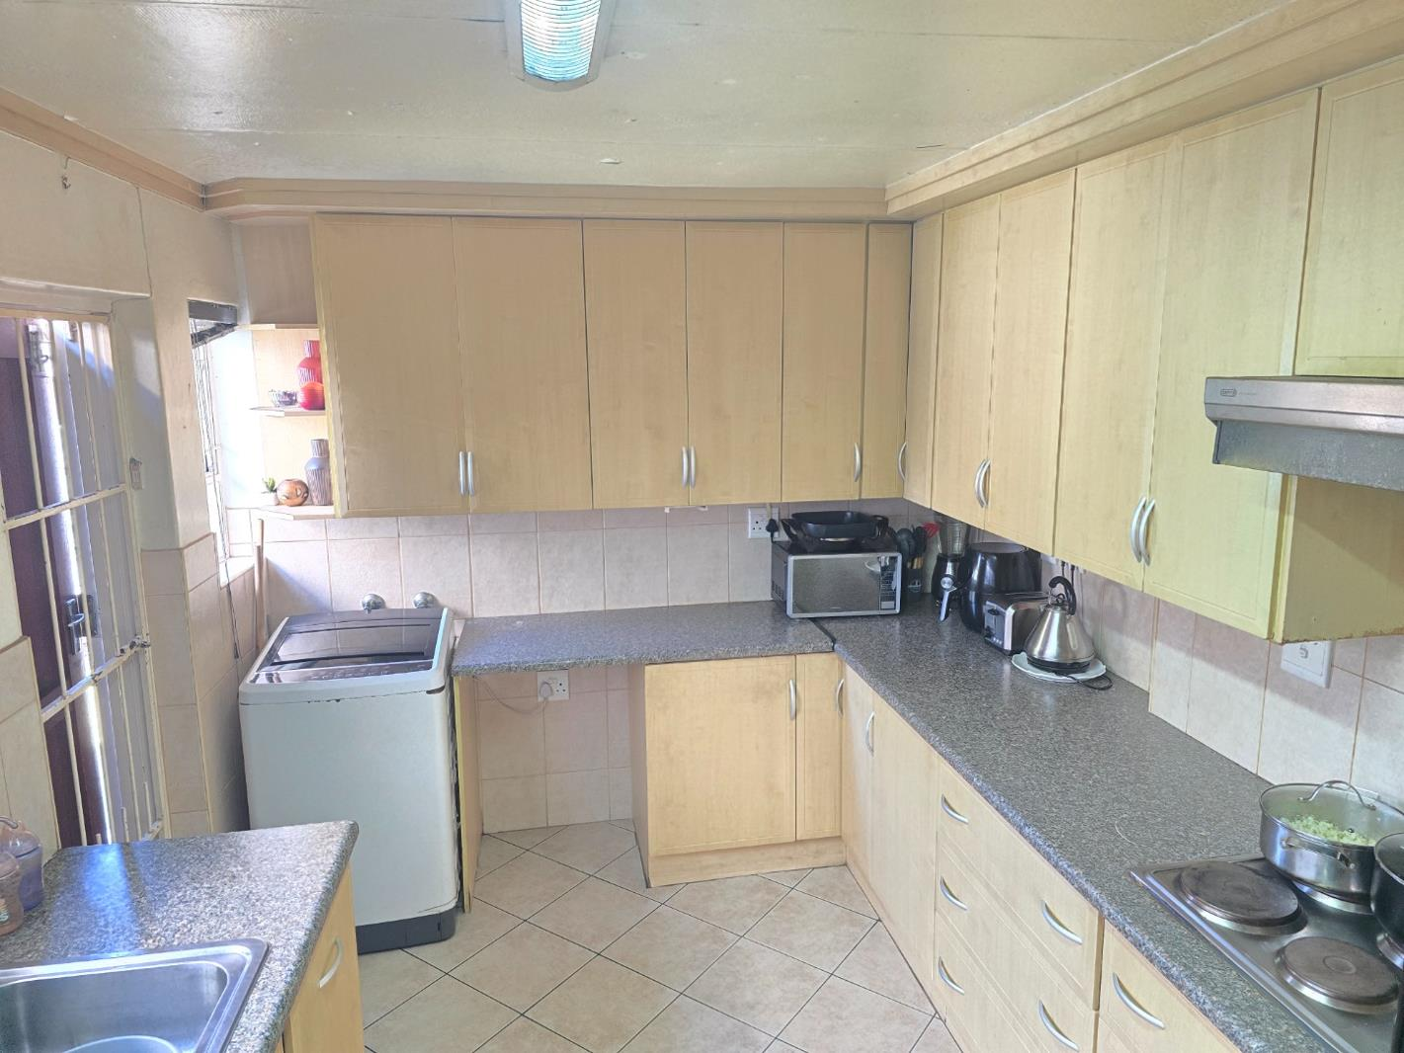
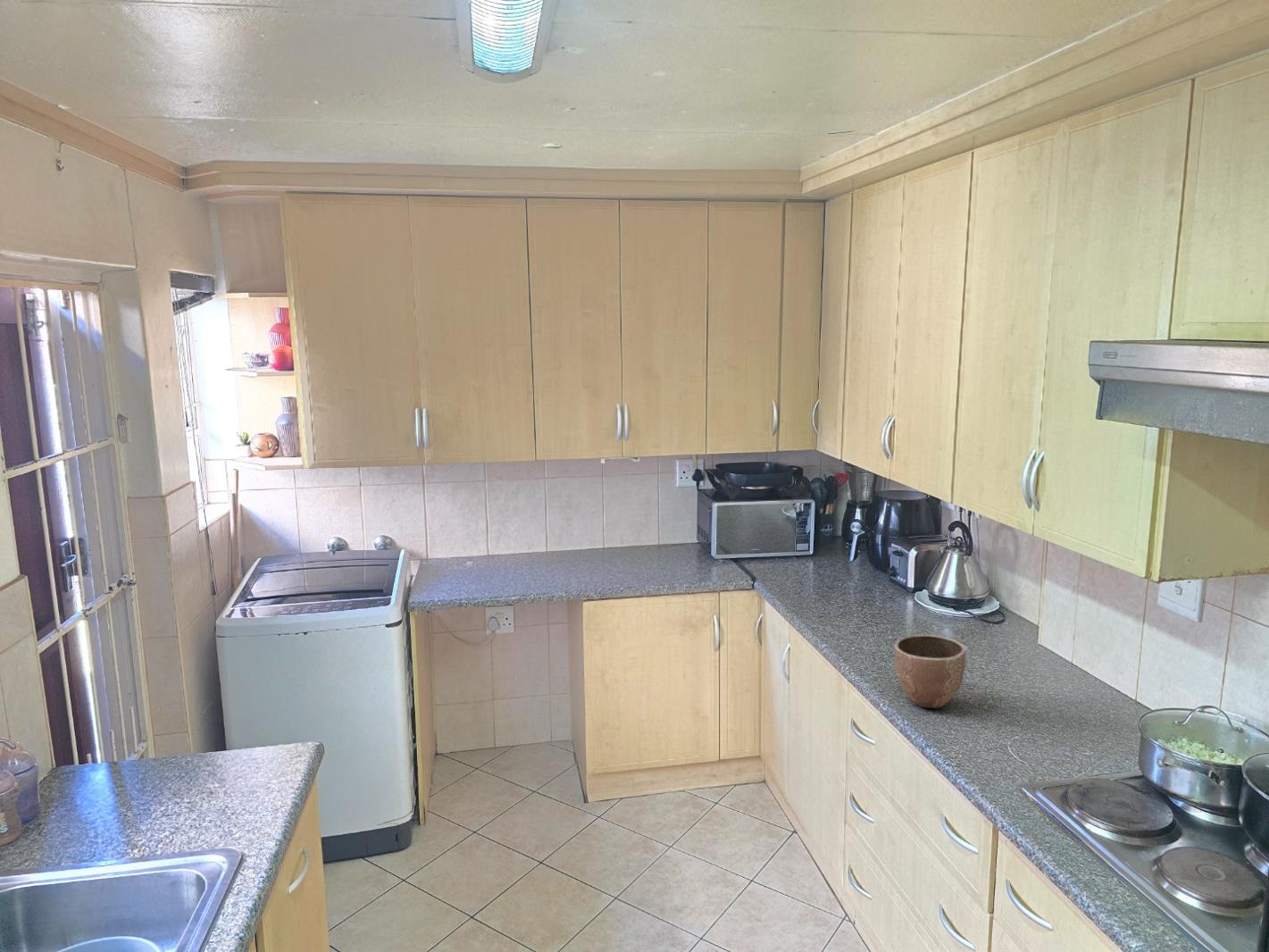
+ decorative bowl (928, 674)
